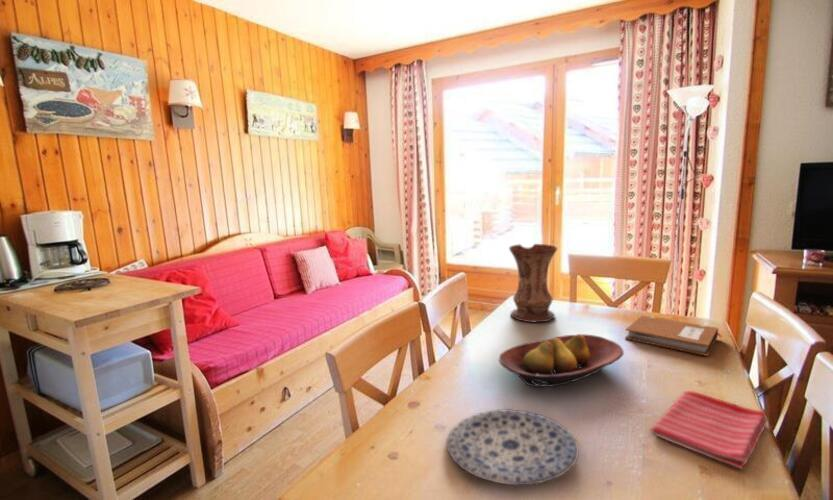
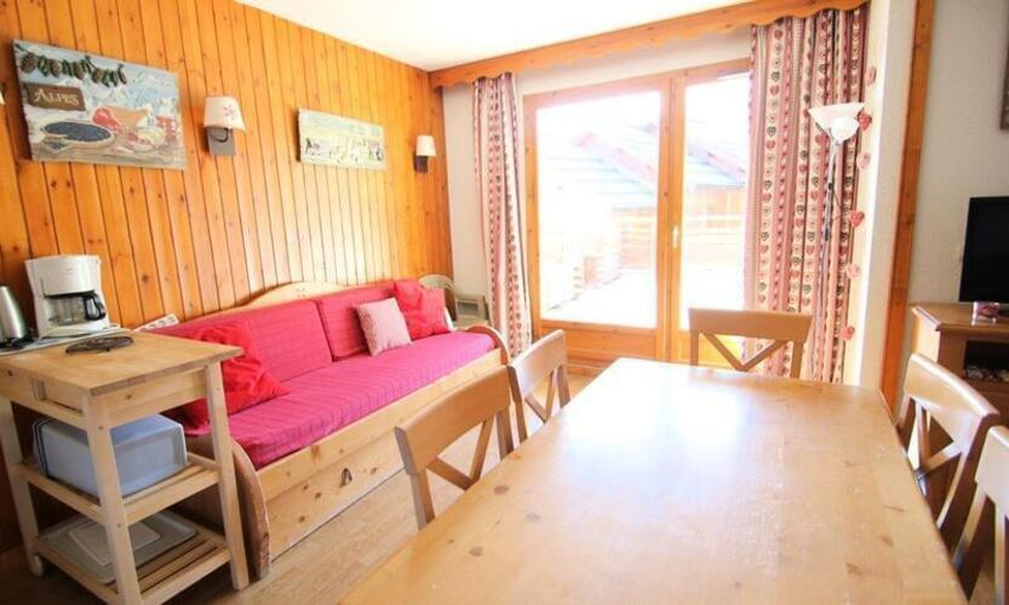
- fruit bowl (561, 354)
- notebook (673, 333)
- dish towel (709, 423)
- plate (510, 443)
- vase (532, 281)
